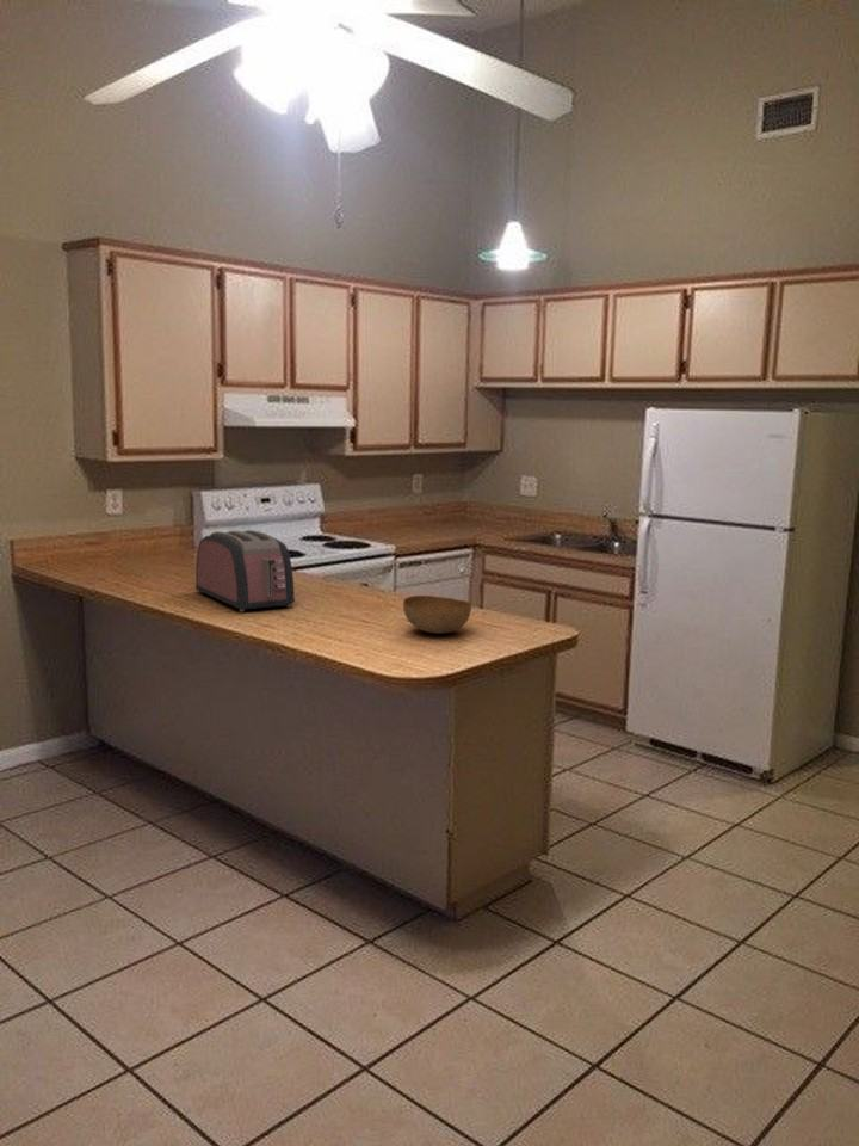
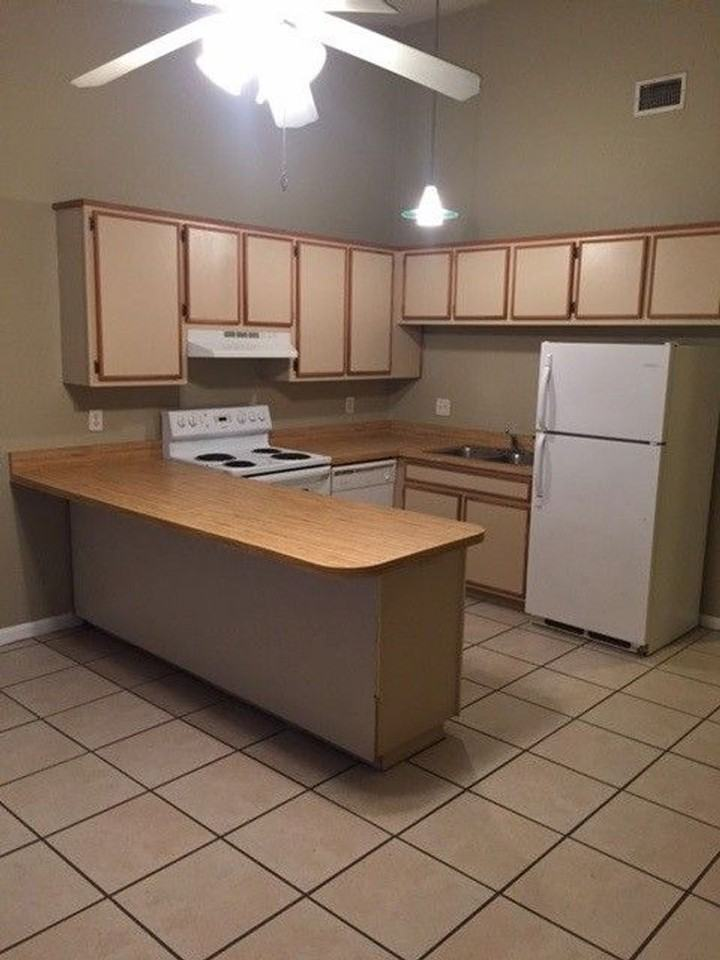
- bowl (435, 616)
- toaster (245, 566)
